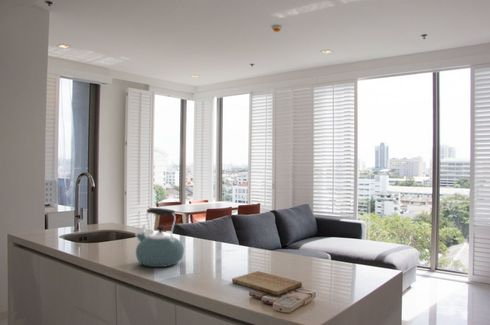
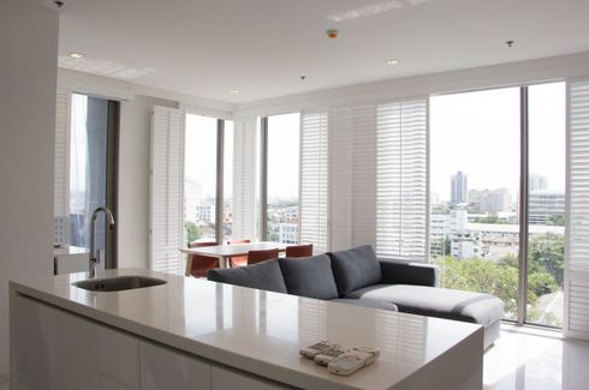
- kettle (156, 235)
- cutting board (266, 282)
